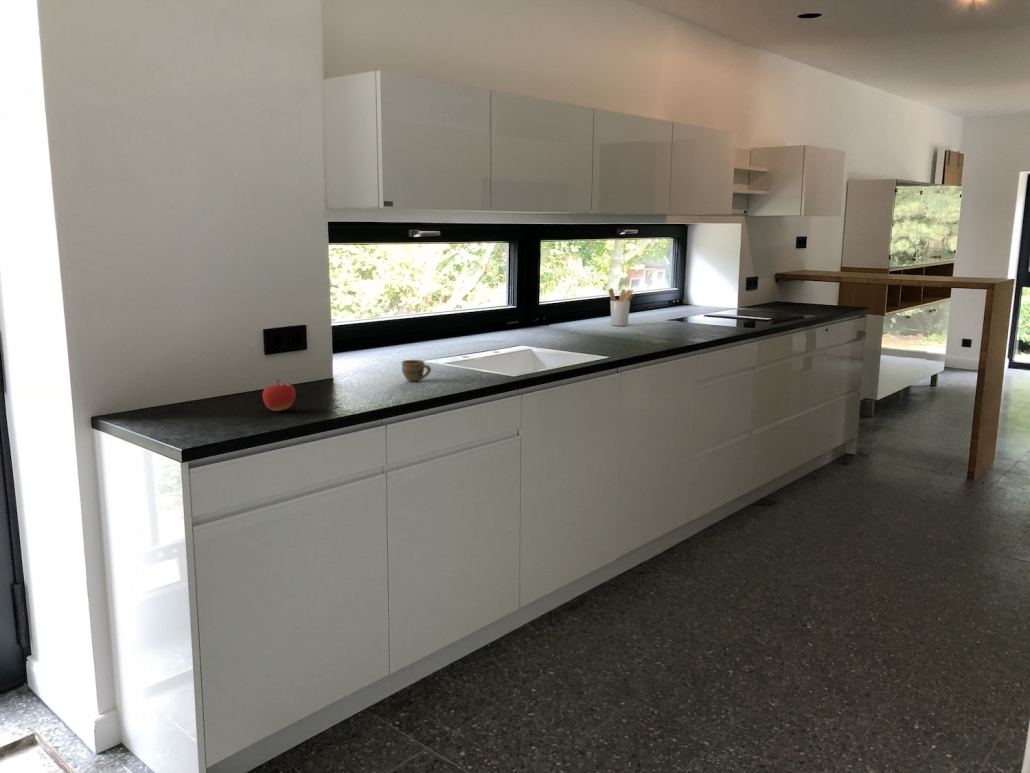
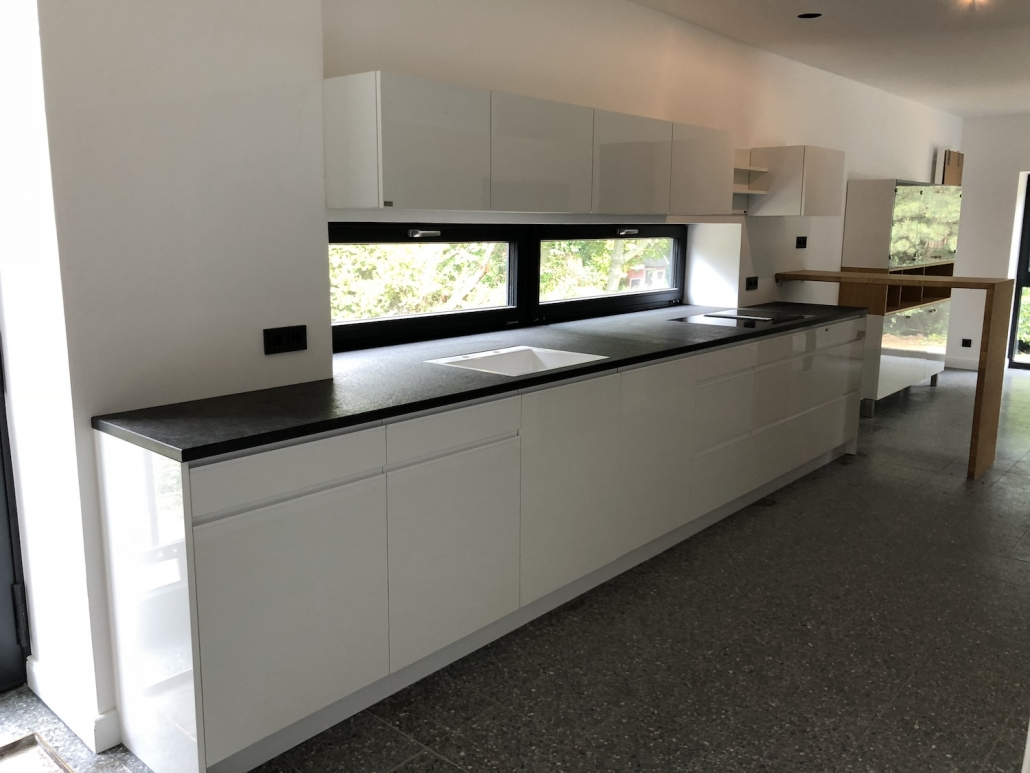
- utensil holder (622, 306)
- cup (416, 371)
- fruit (278, 395)
